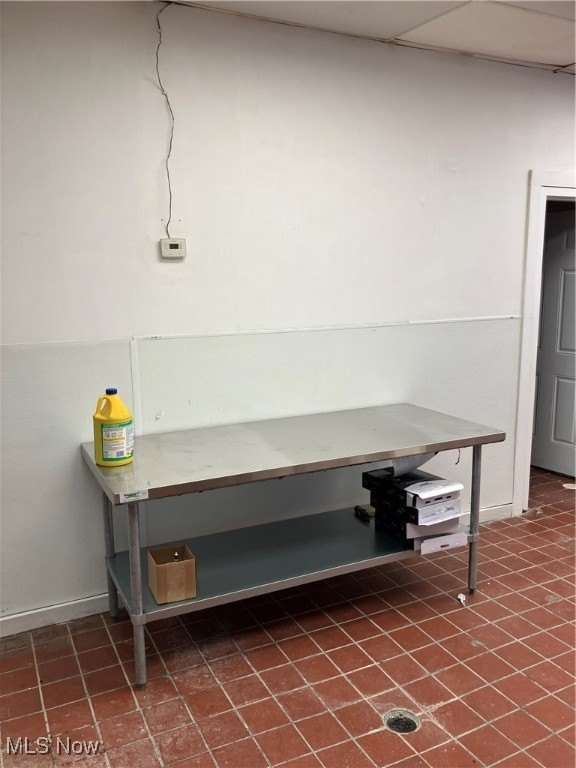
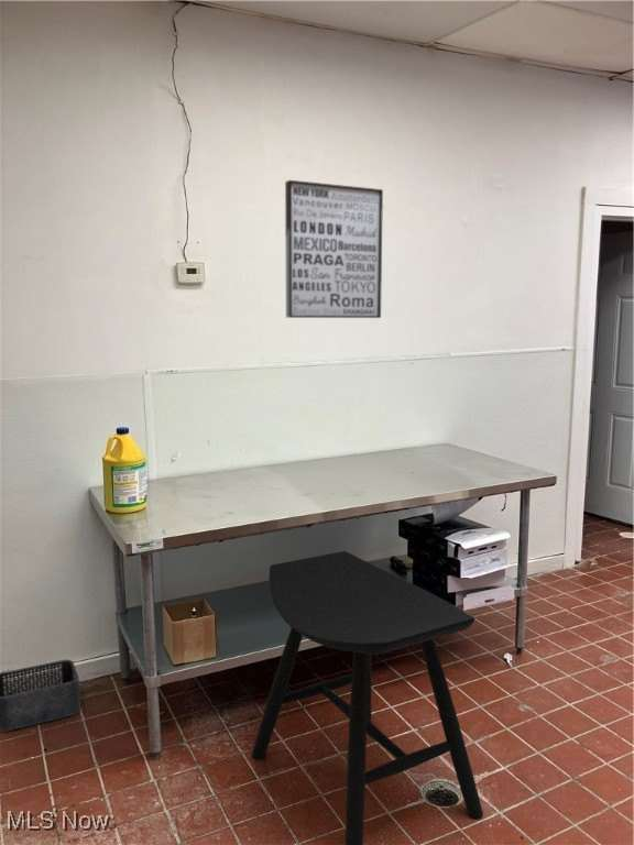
+ wall art (335, 252)
+ storage bin (36, 693)
+ stool (361, 688)
